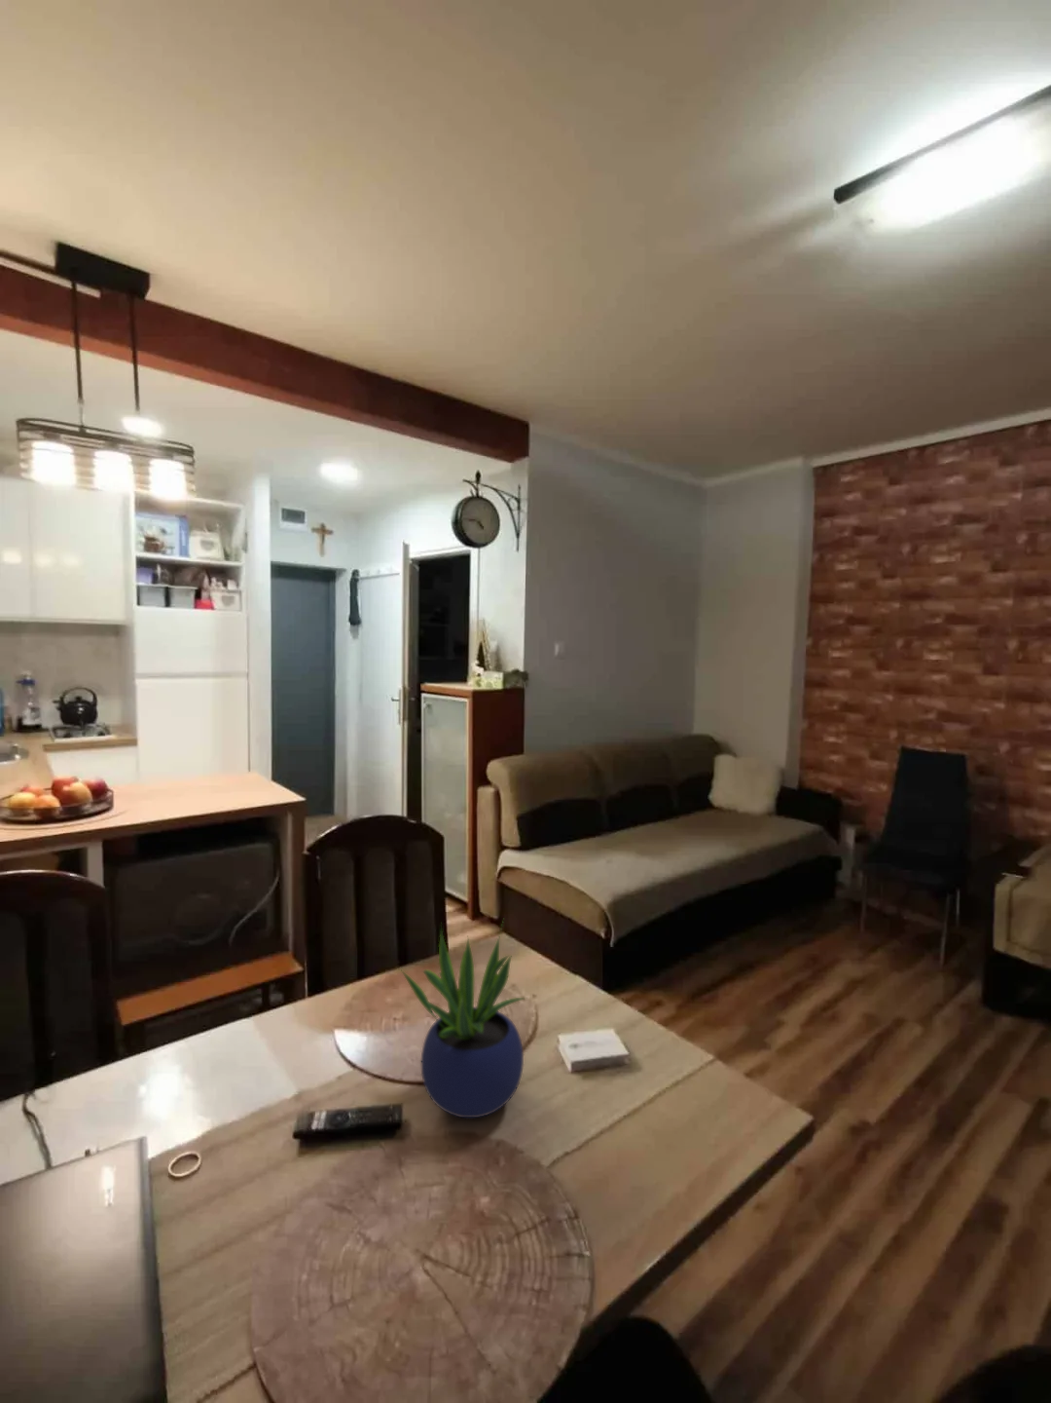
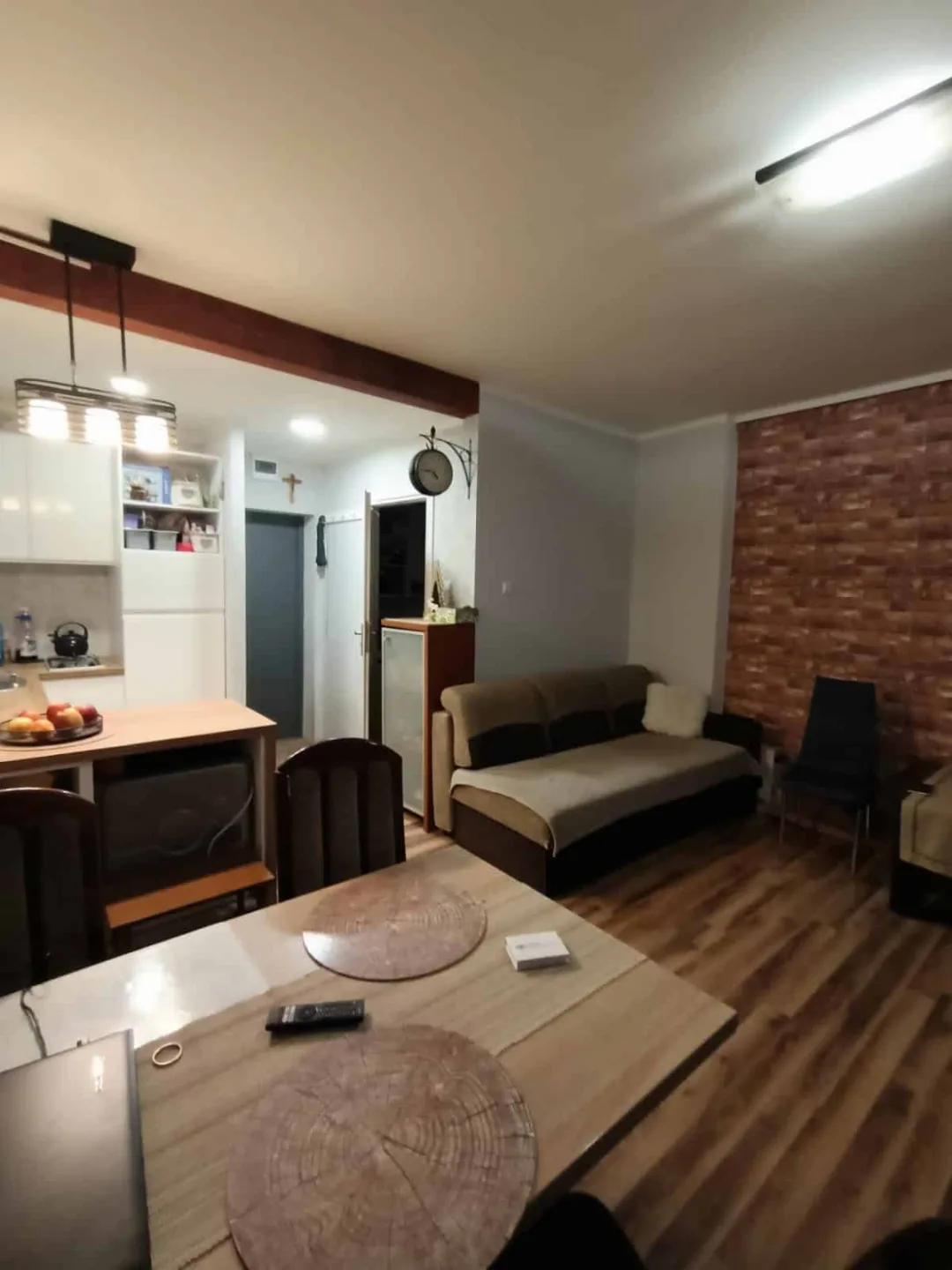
- potted plant (465, 1024)
